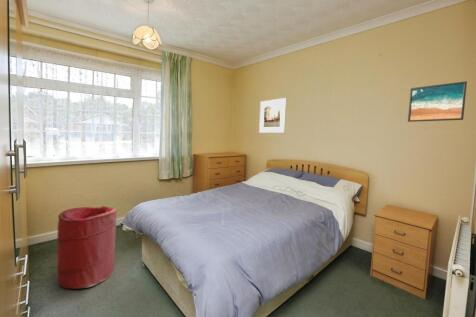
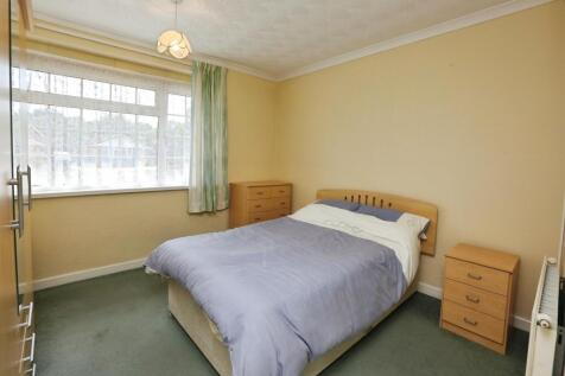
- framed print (272, 116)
- laundry hamper (88, 241)
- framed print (435, 103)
